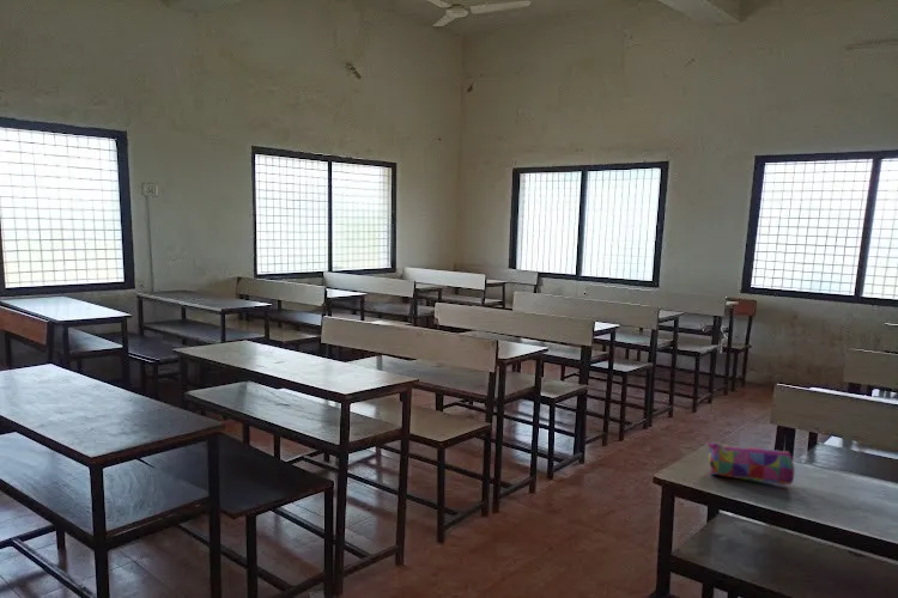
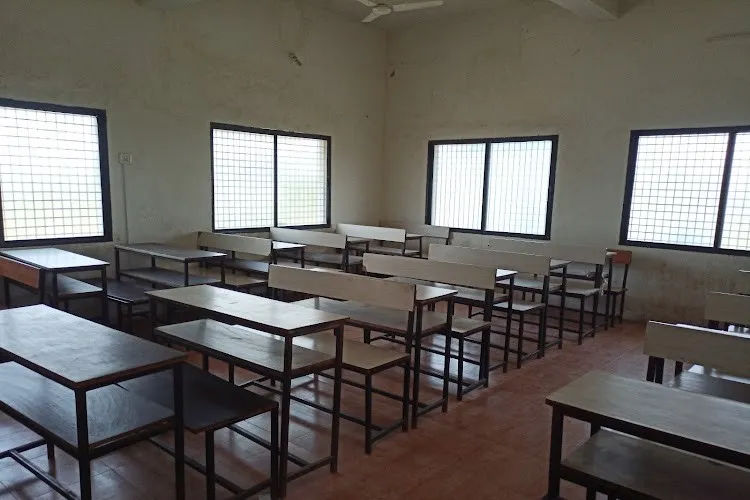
- pencil case (748, 463)
